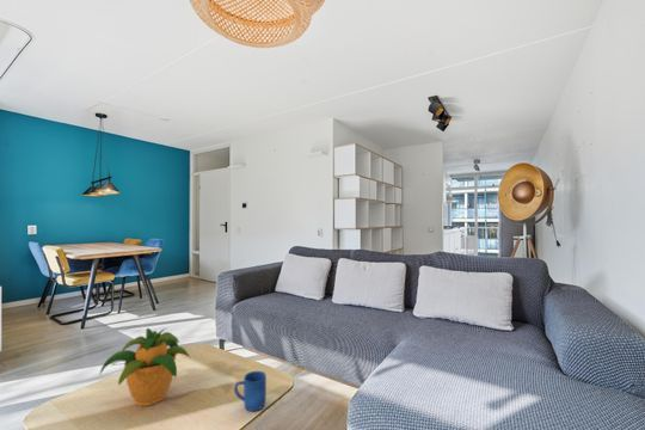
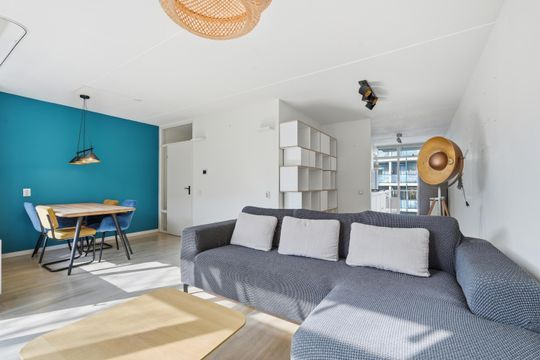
- mug (250, 391)
- potted plant (153, 364)
